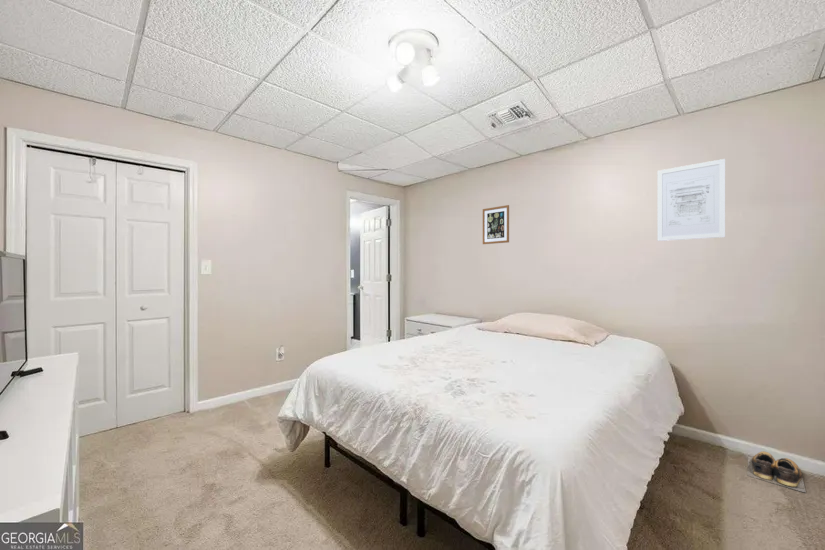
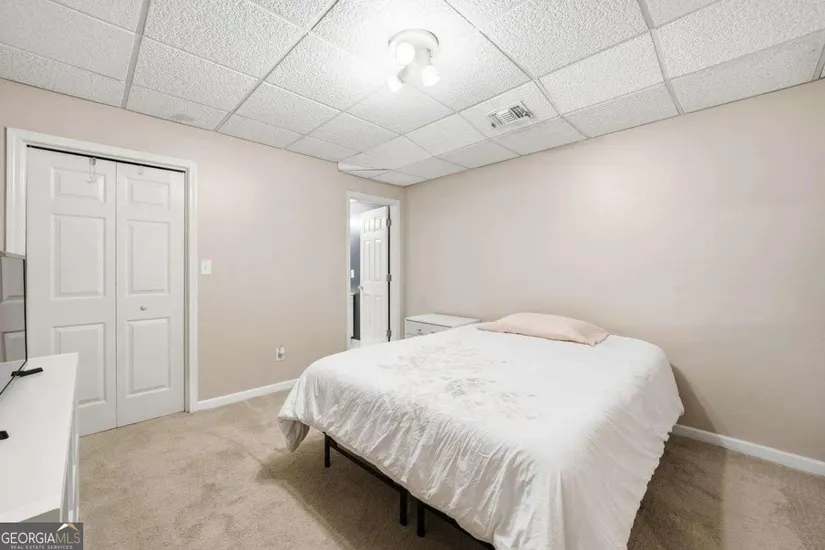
- wall art (689, 202)
- shoes (774, 464)
- wall art (495, 225)
